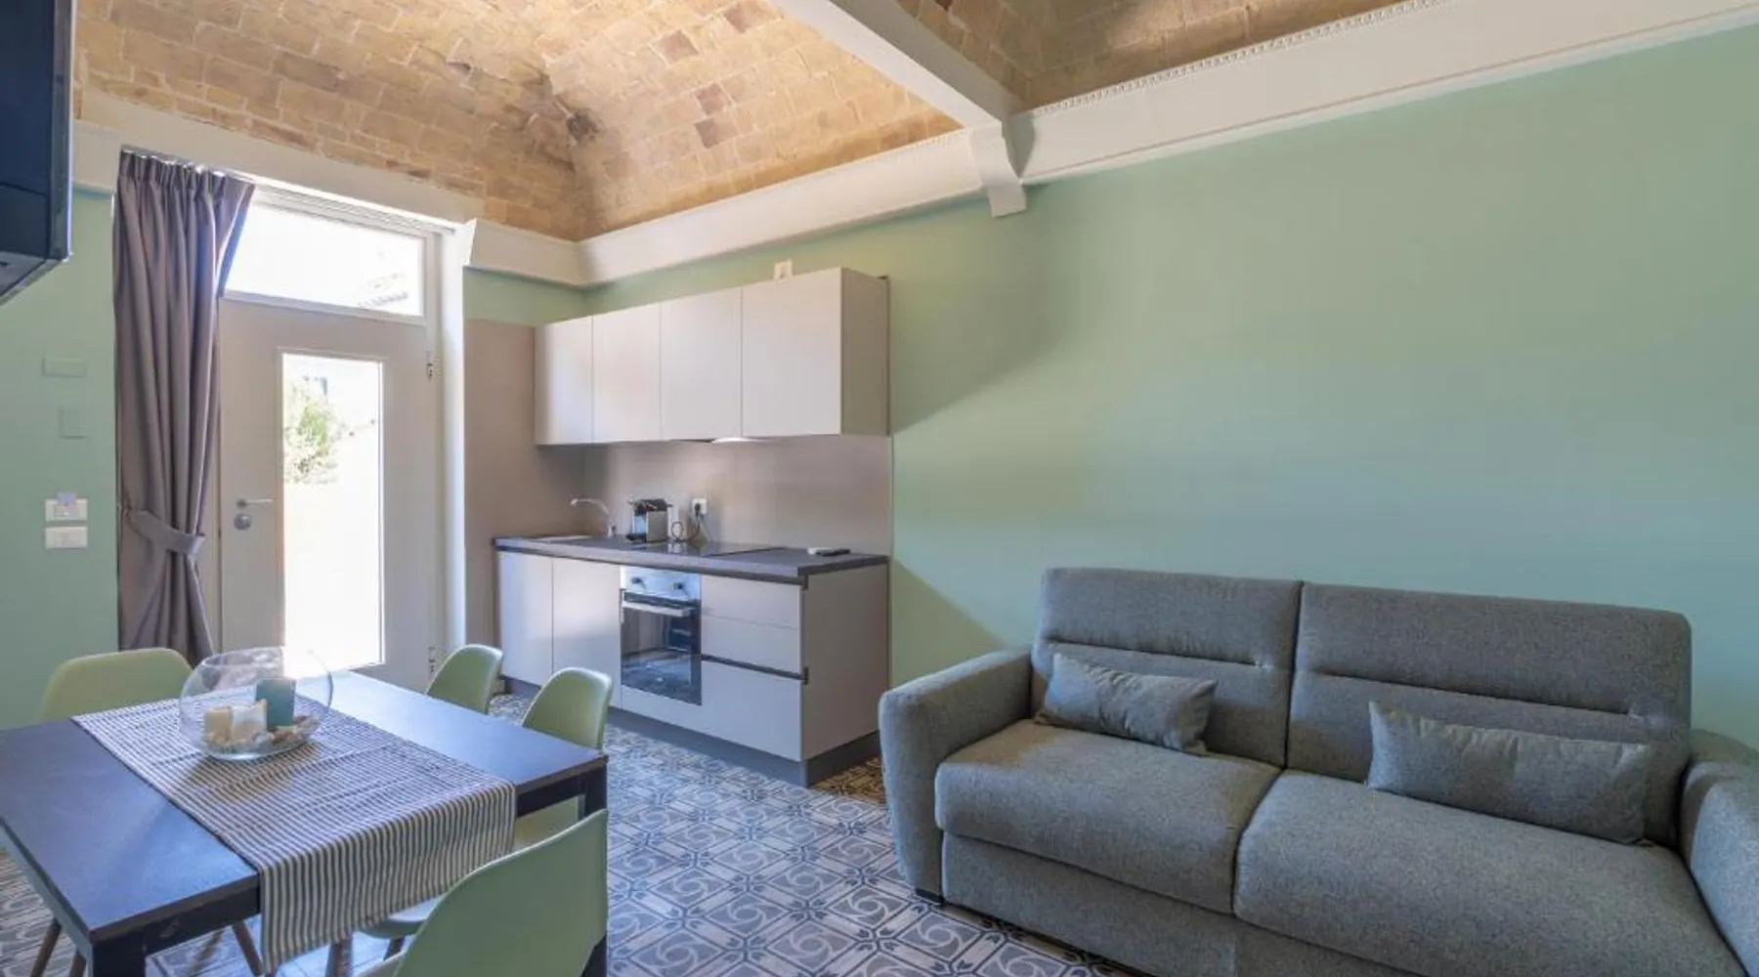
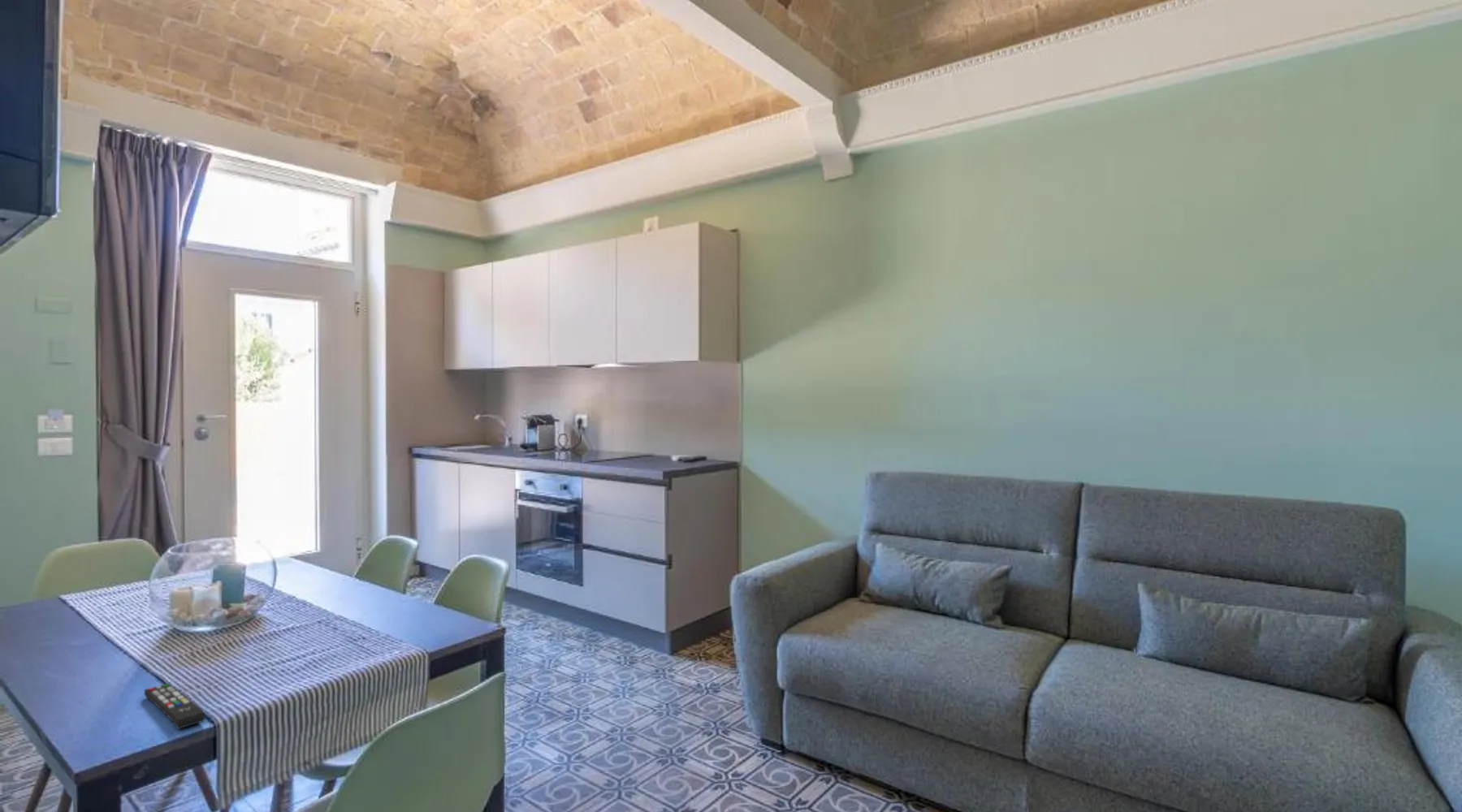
+ remote control (173, 704)
